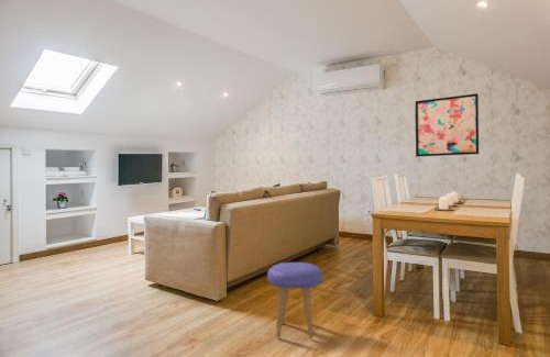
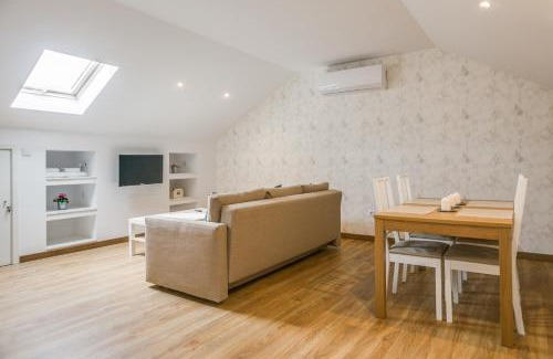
- stool (287, 295)
- wall art (446, 126)
